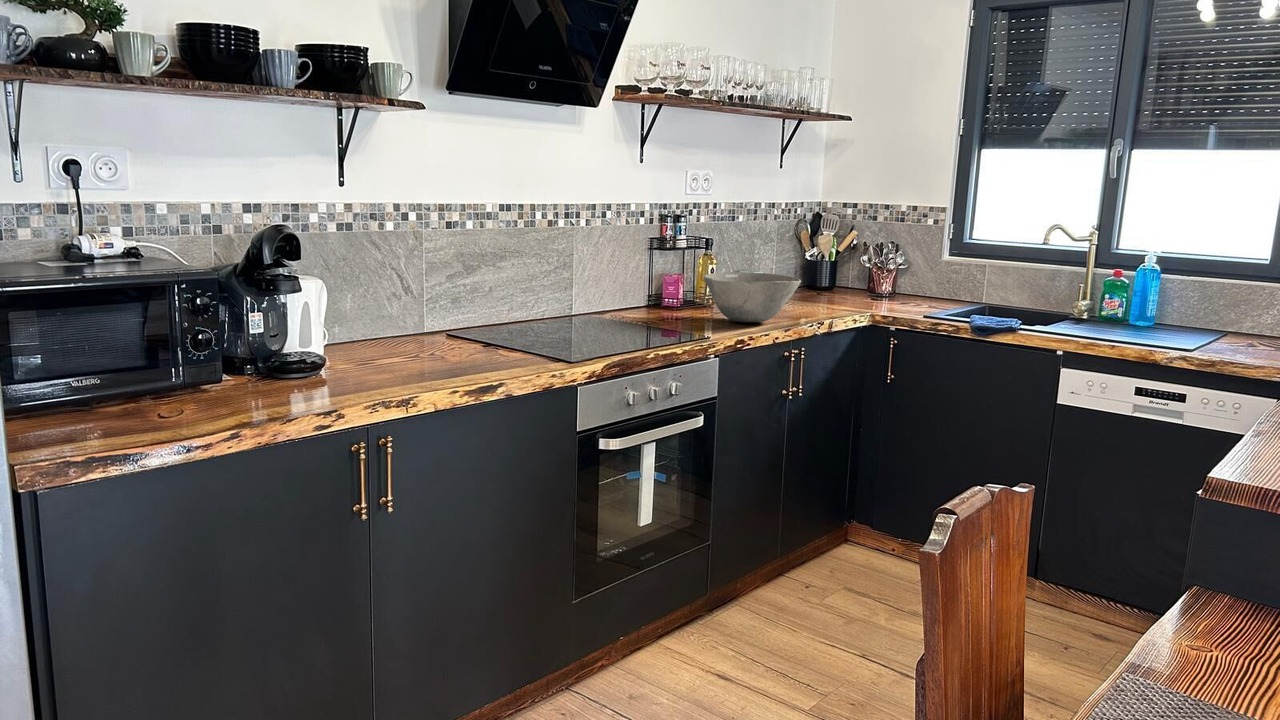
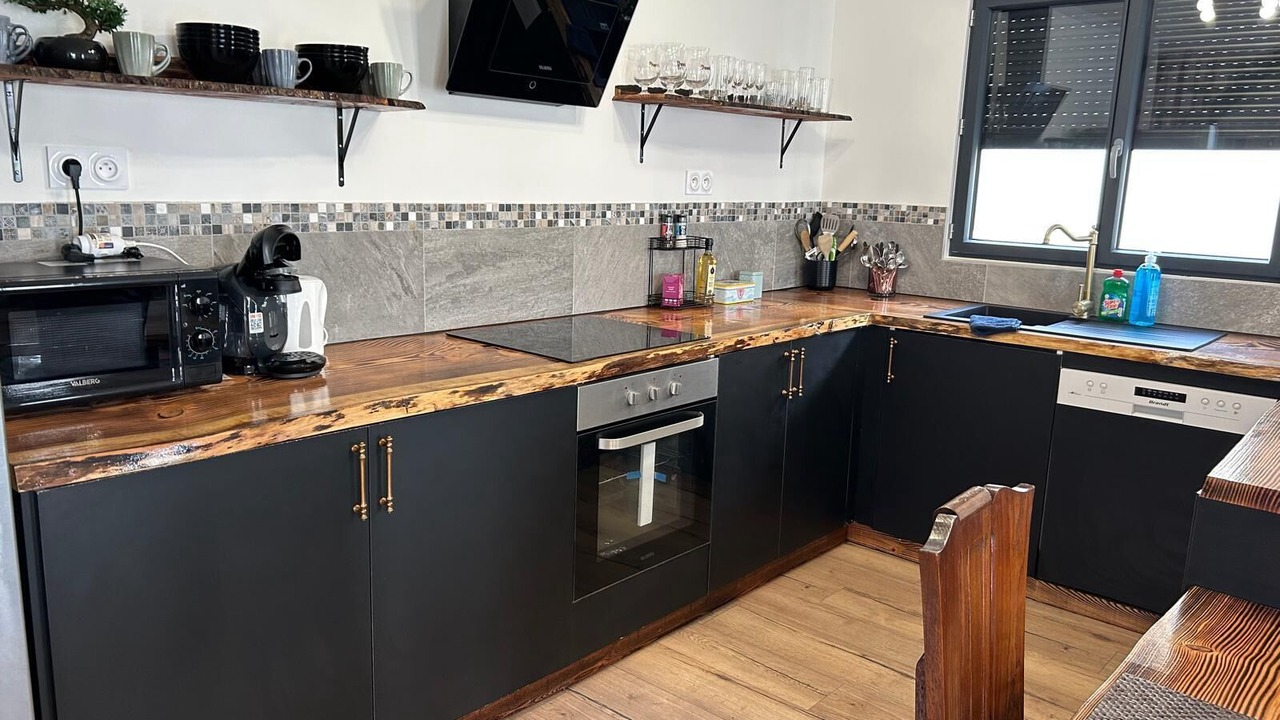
- bowl (750, 299)
